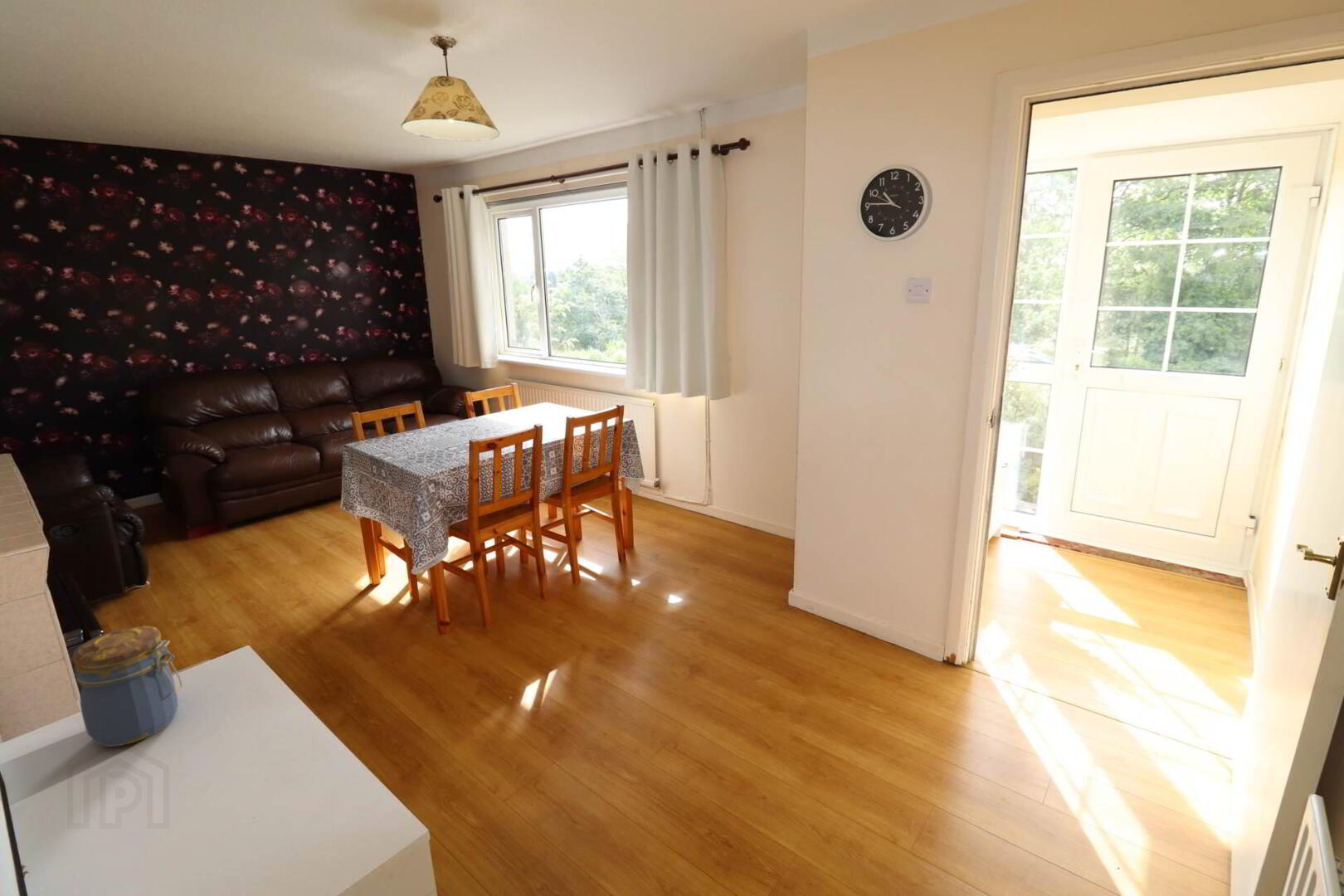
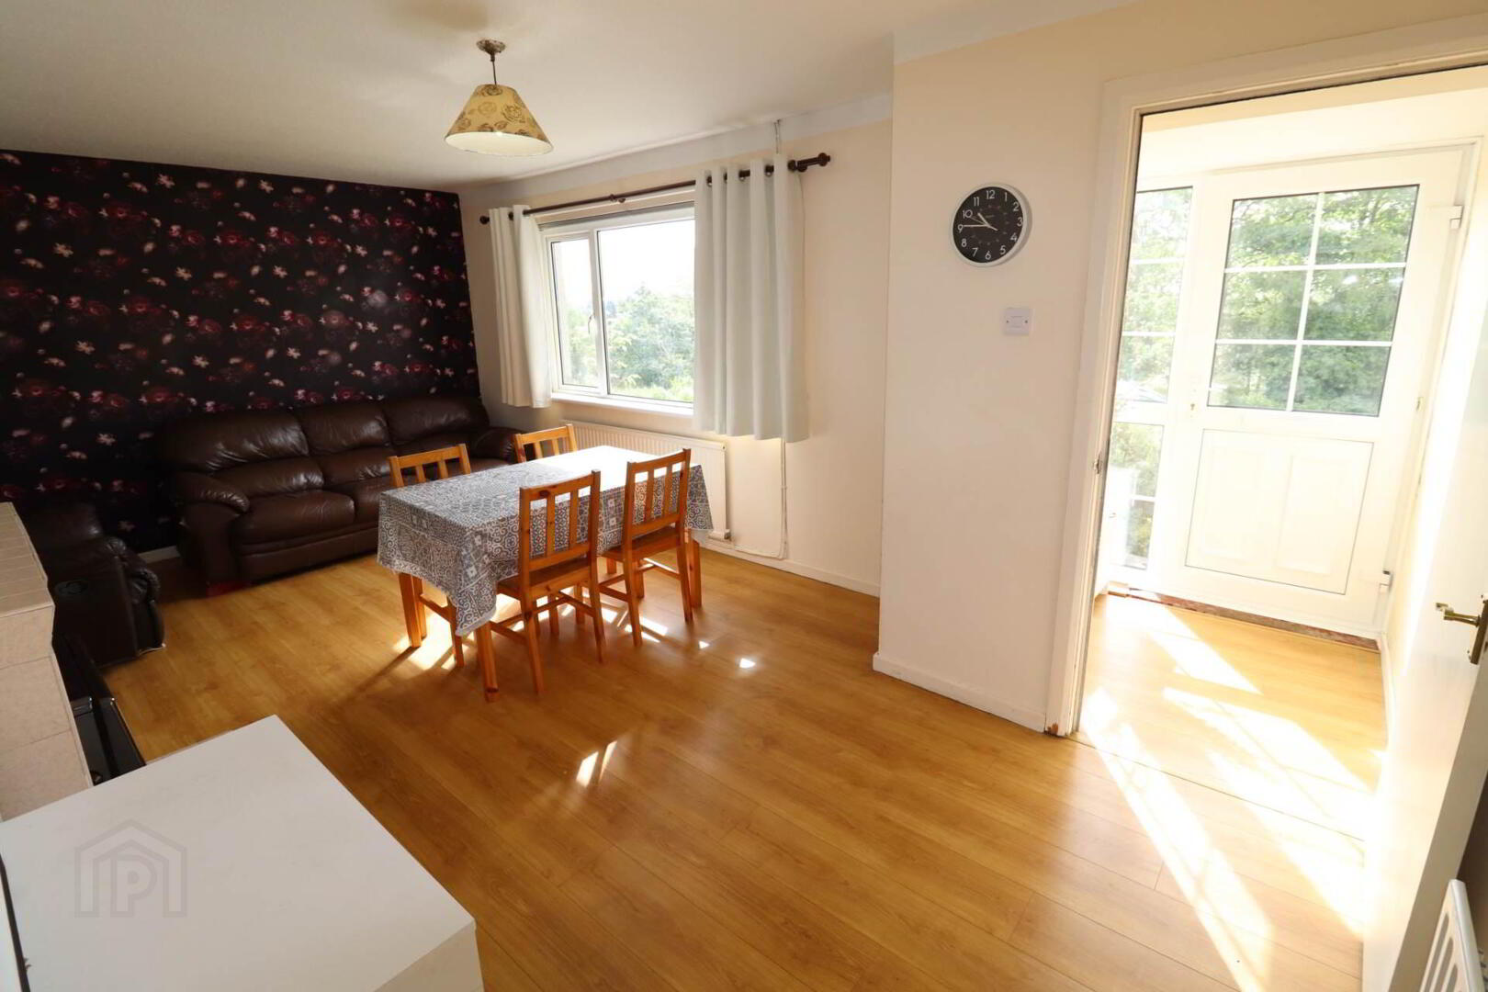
- jar (131, 683)
